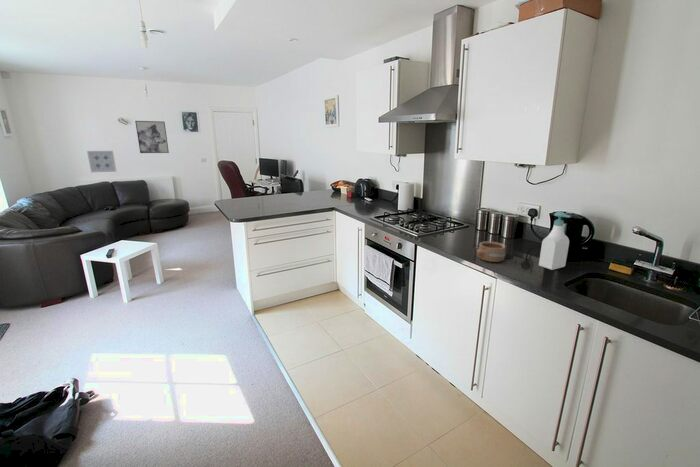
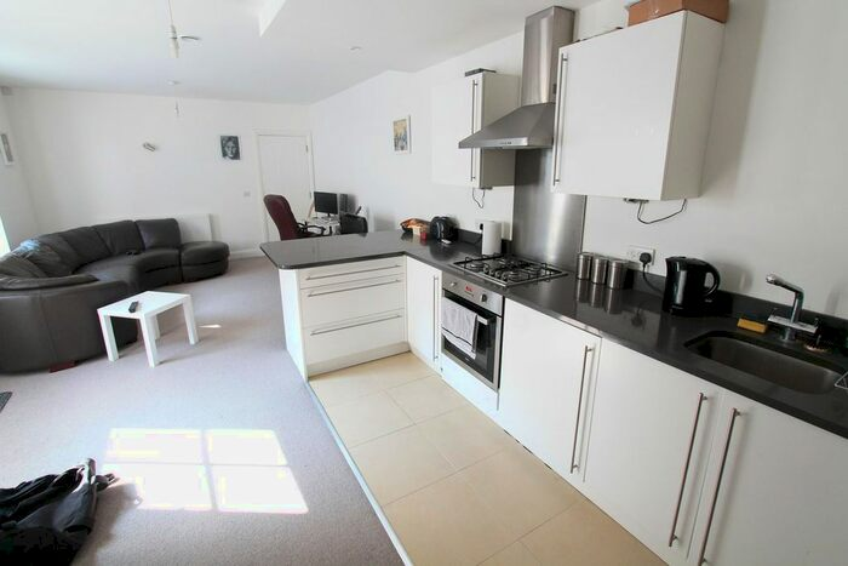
- soap bottle (558, 239)
- pottery (491, 251)
- wall art (102, 161)
- wall art (152, 137)
